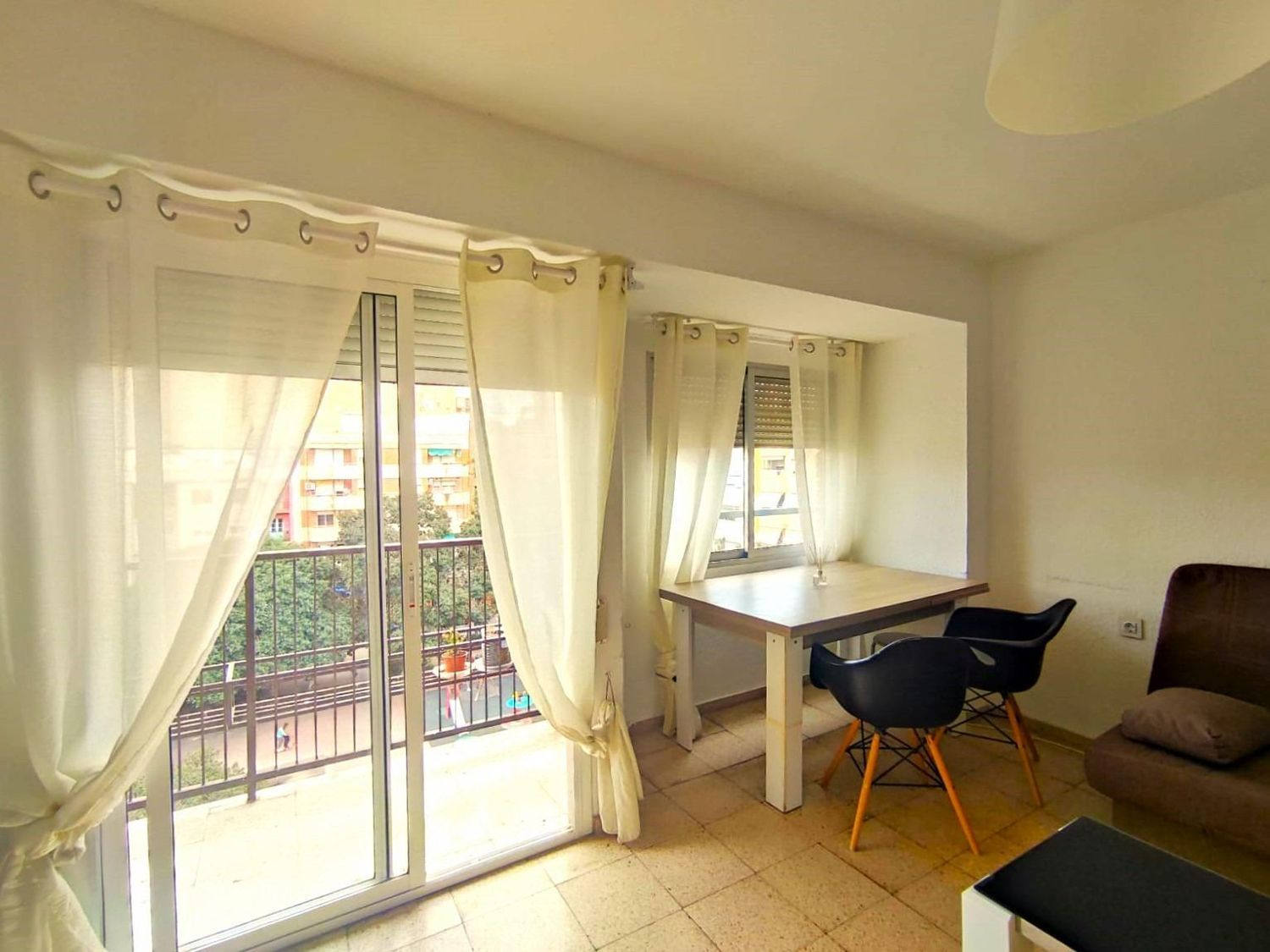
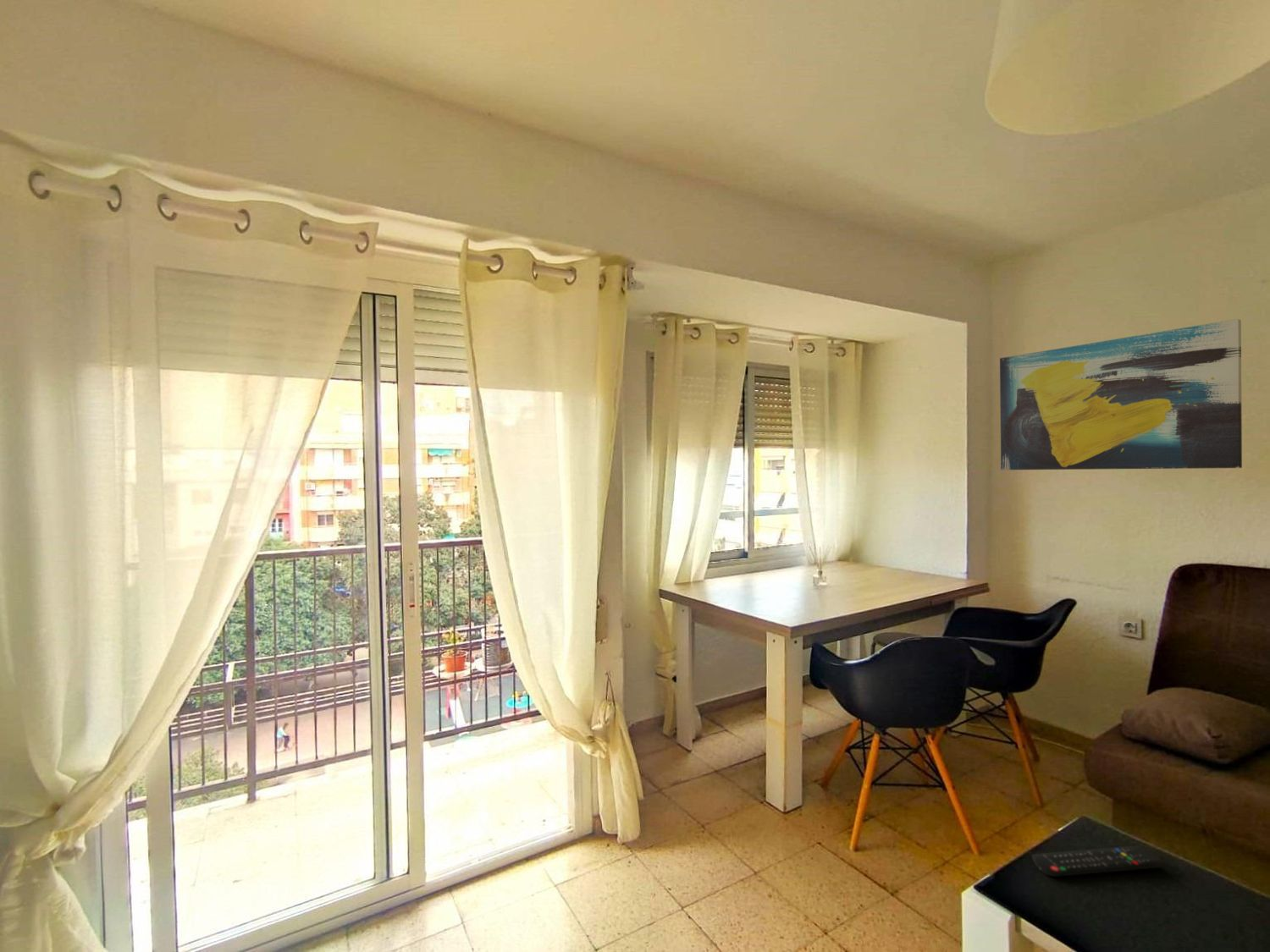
+ wall art (1104, 405)
+ remote control (1097, 861)
